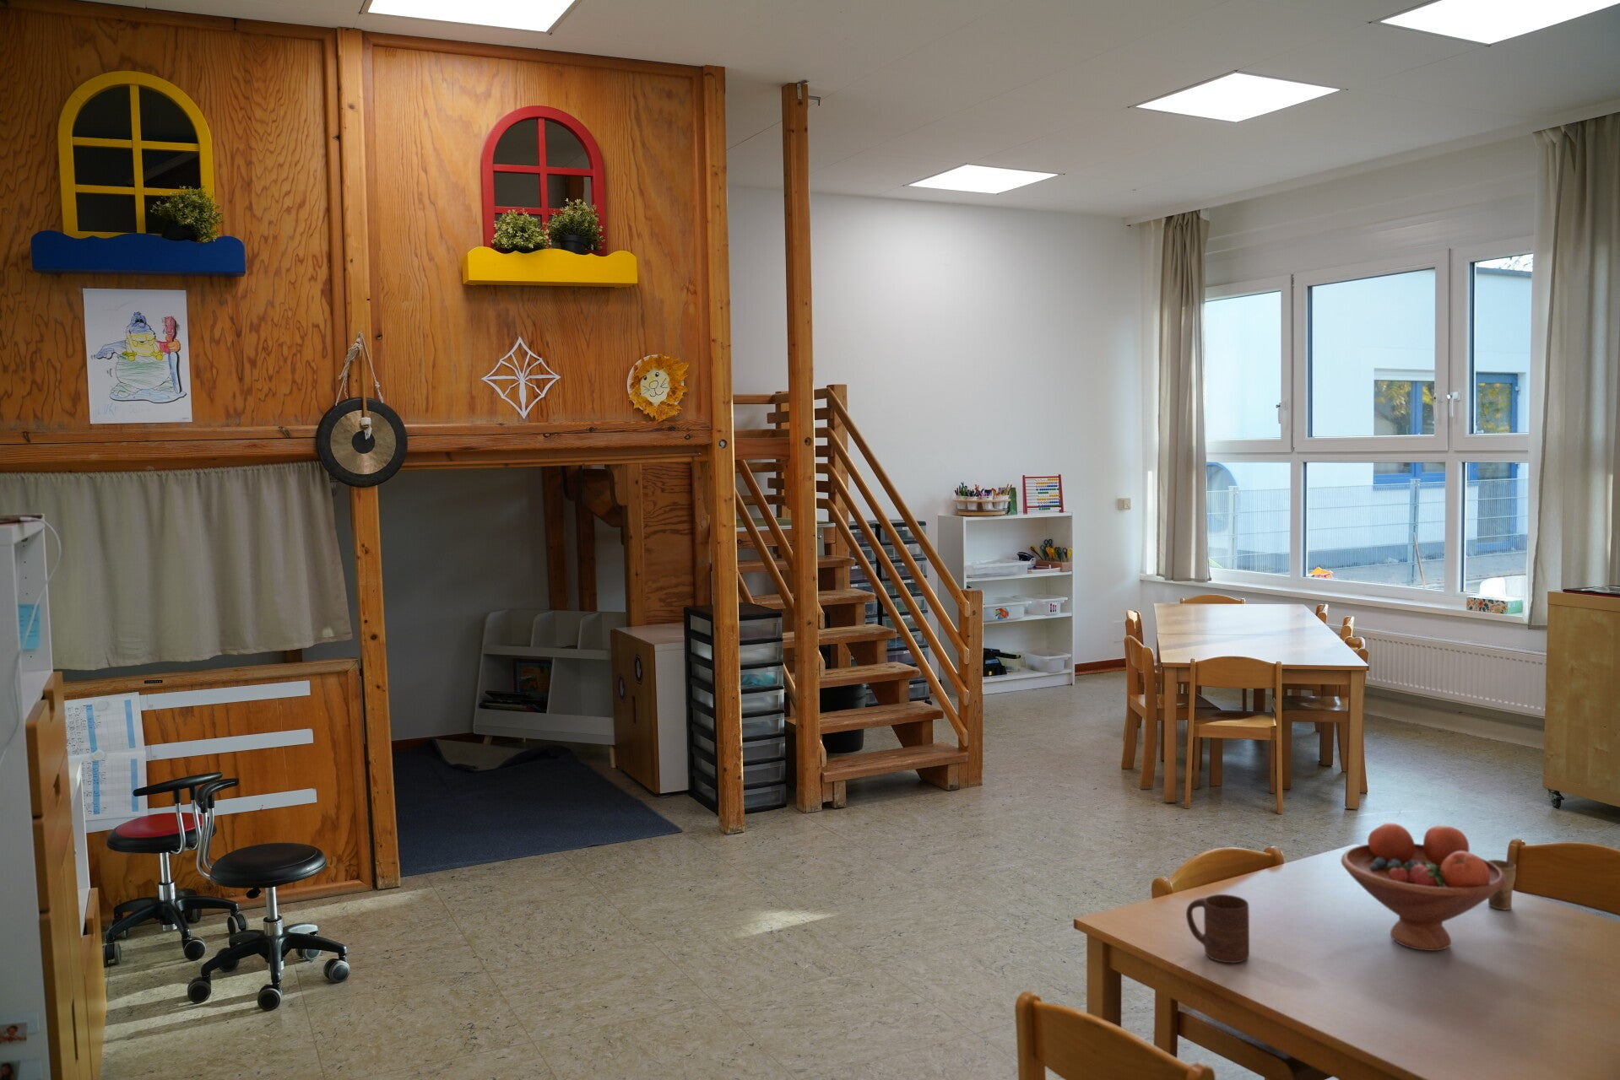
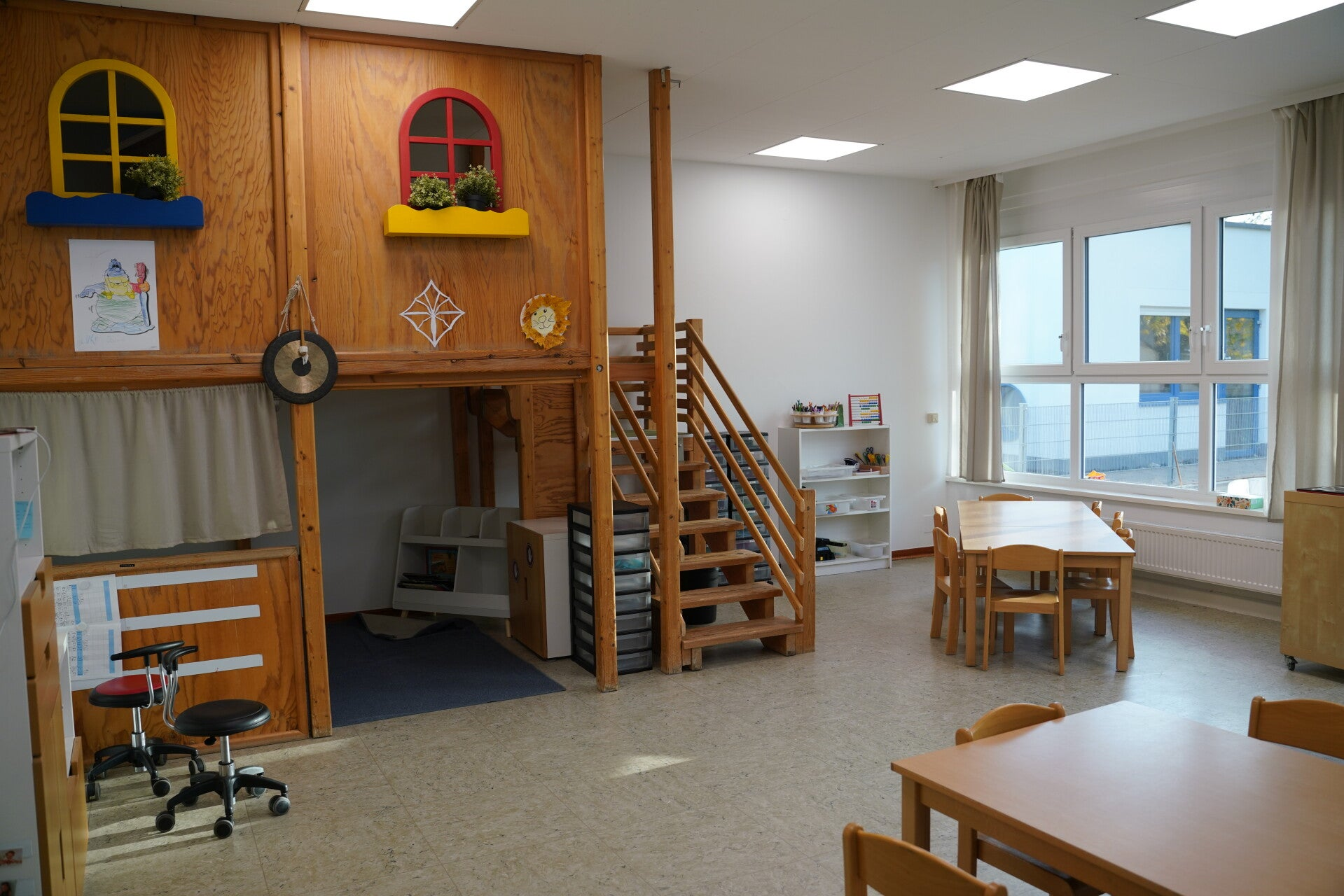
- fruit bowl (1421, 888)
- cup (1505, 879)
- cup (1219, 927)
